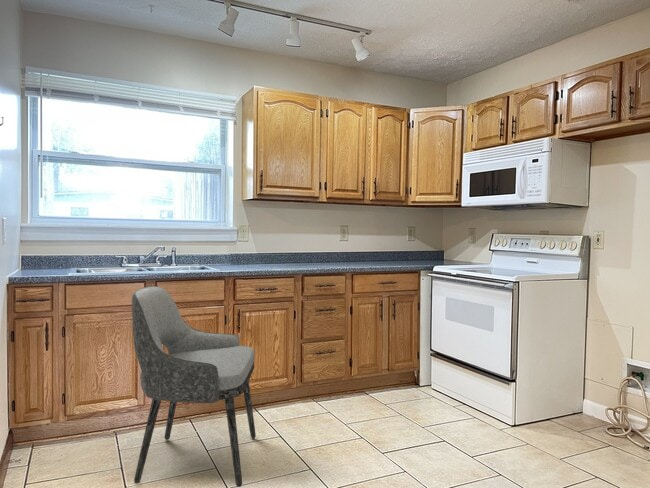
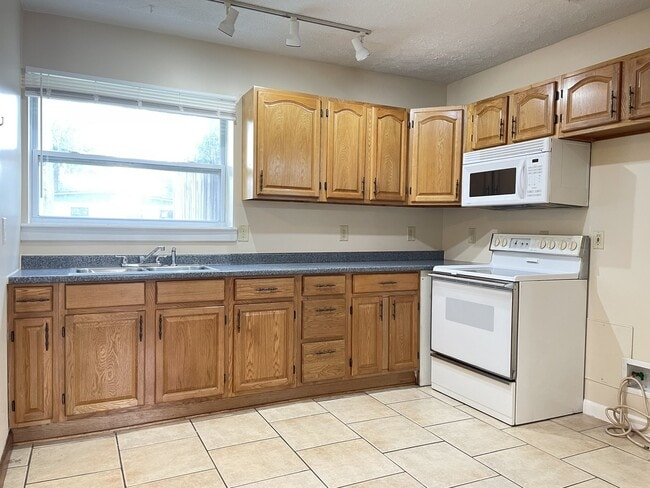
- dining chair (193, 374)
